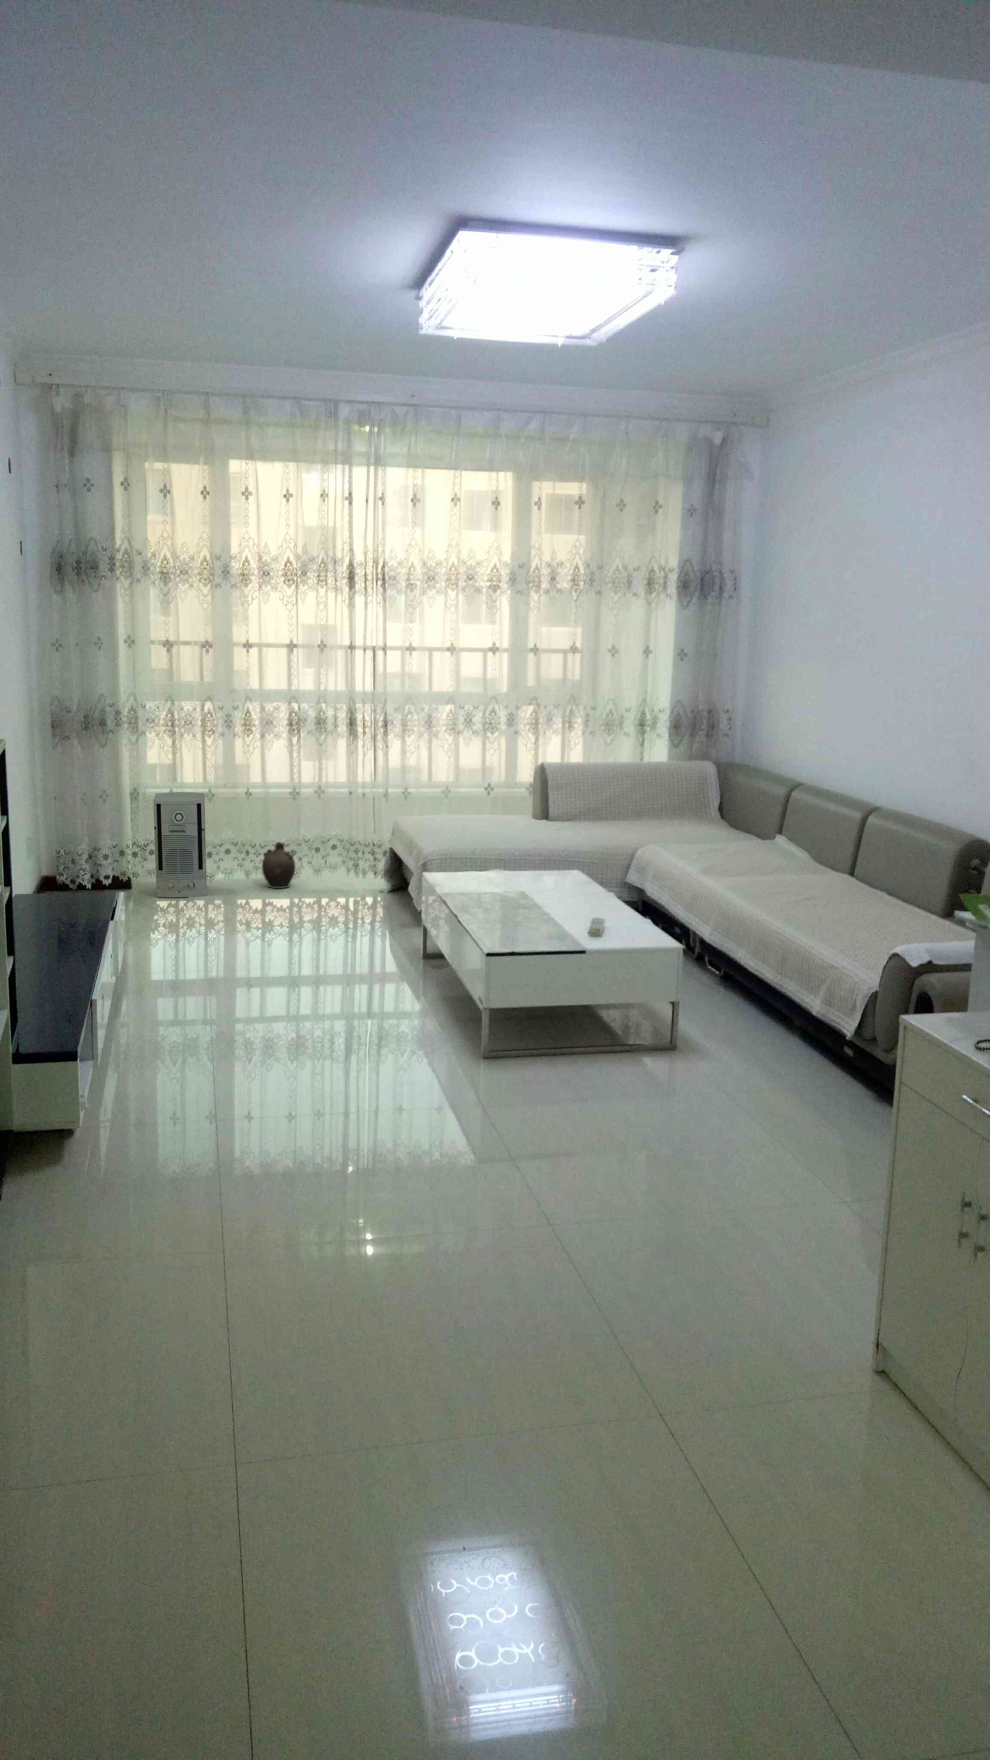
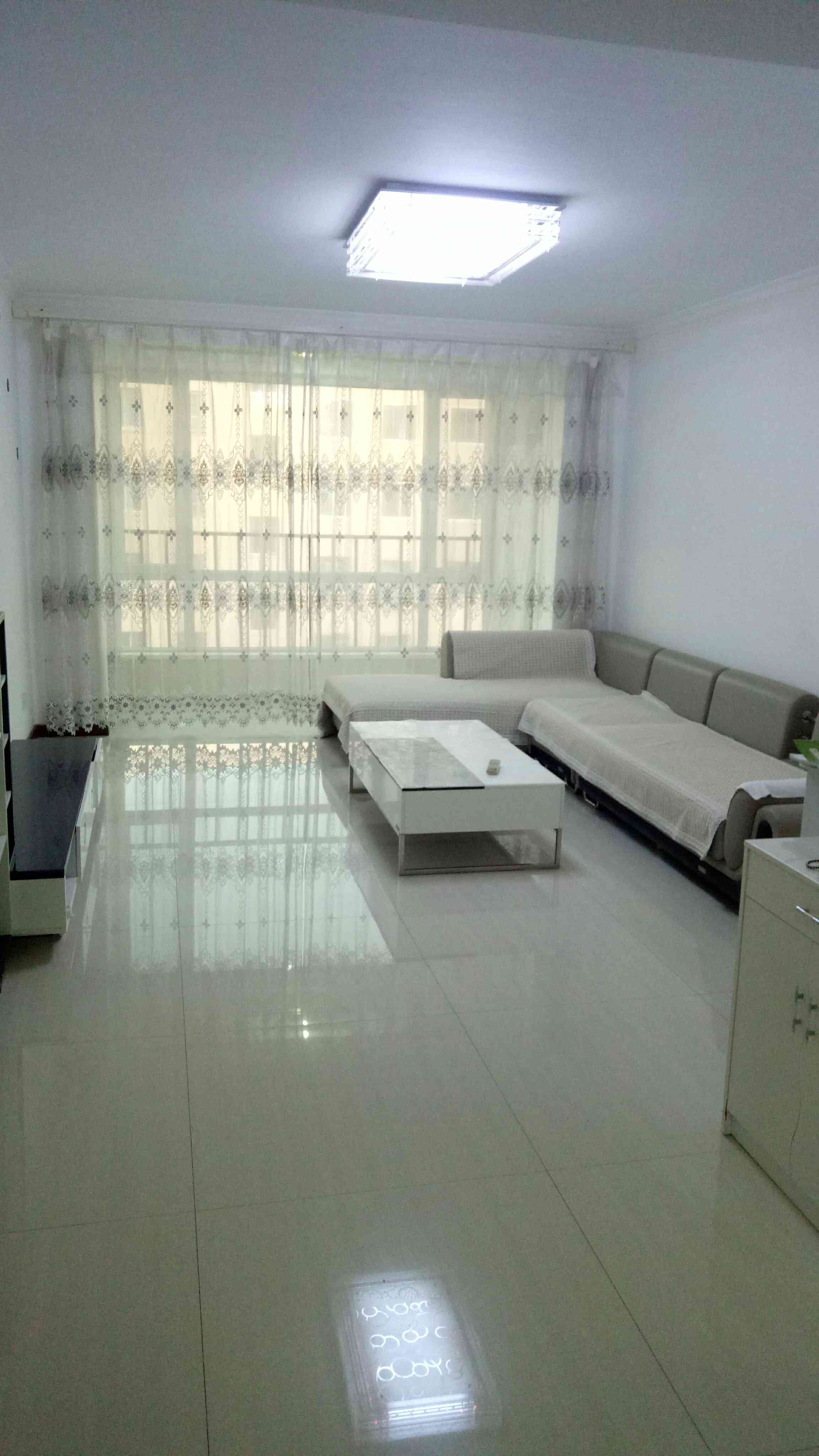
- air purifier (180, 844)
- ceramic jug (278, 864)
